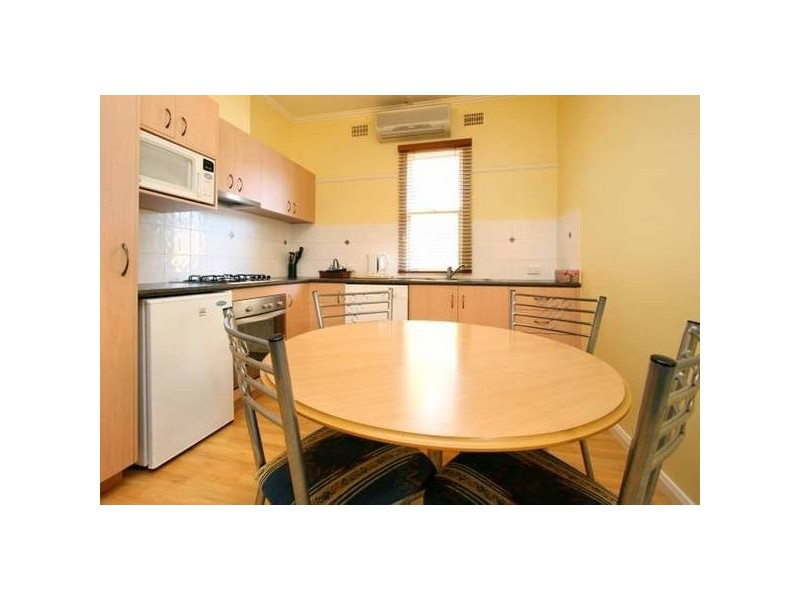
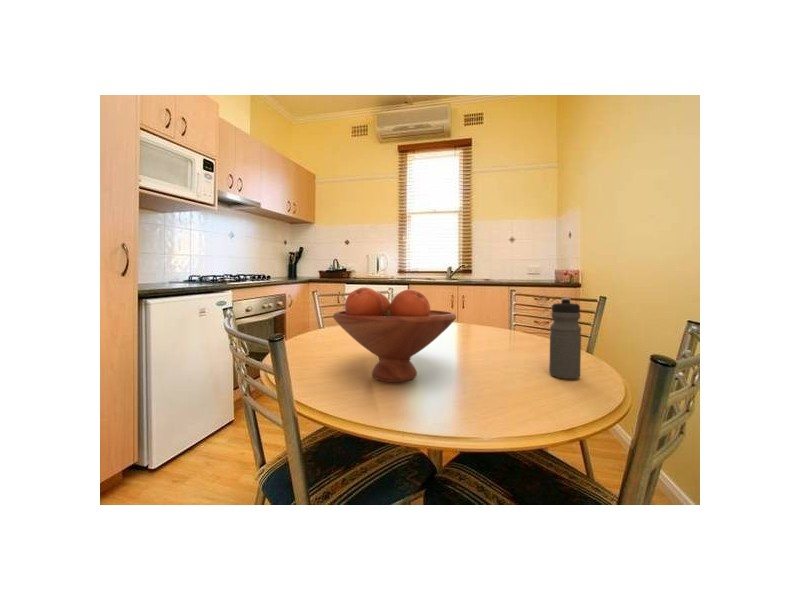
+ water bottle (565, 336)
+ fruit bowl (394, 332)
